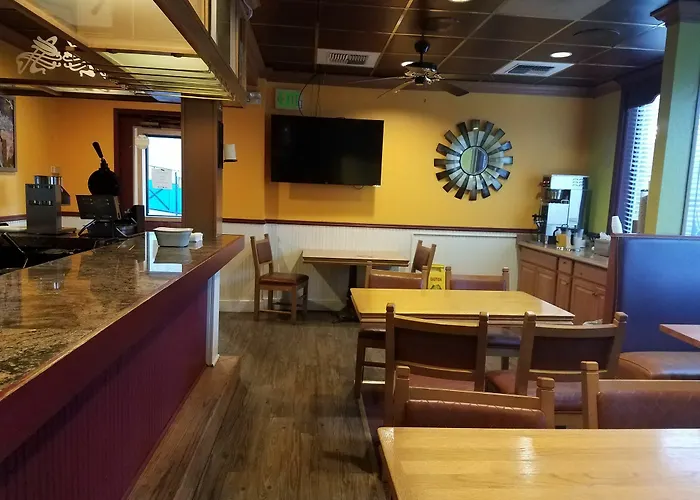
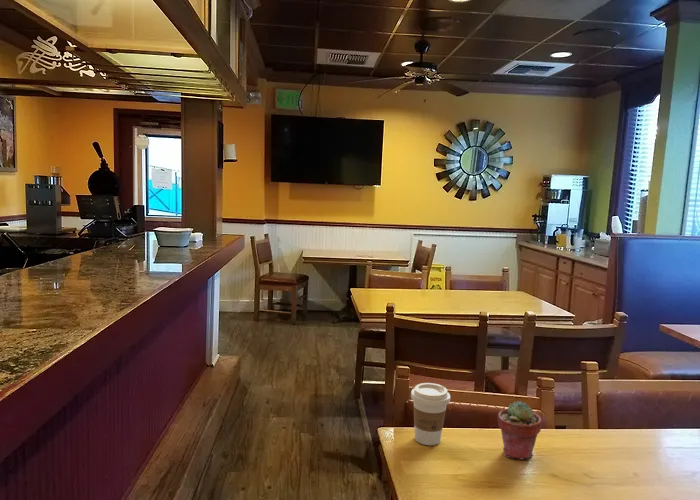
+ coffee cup (429, 414)
+ potted succulent (518, 427)
